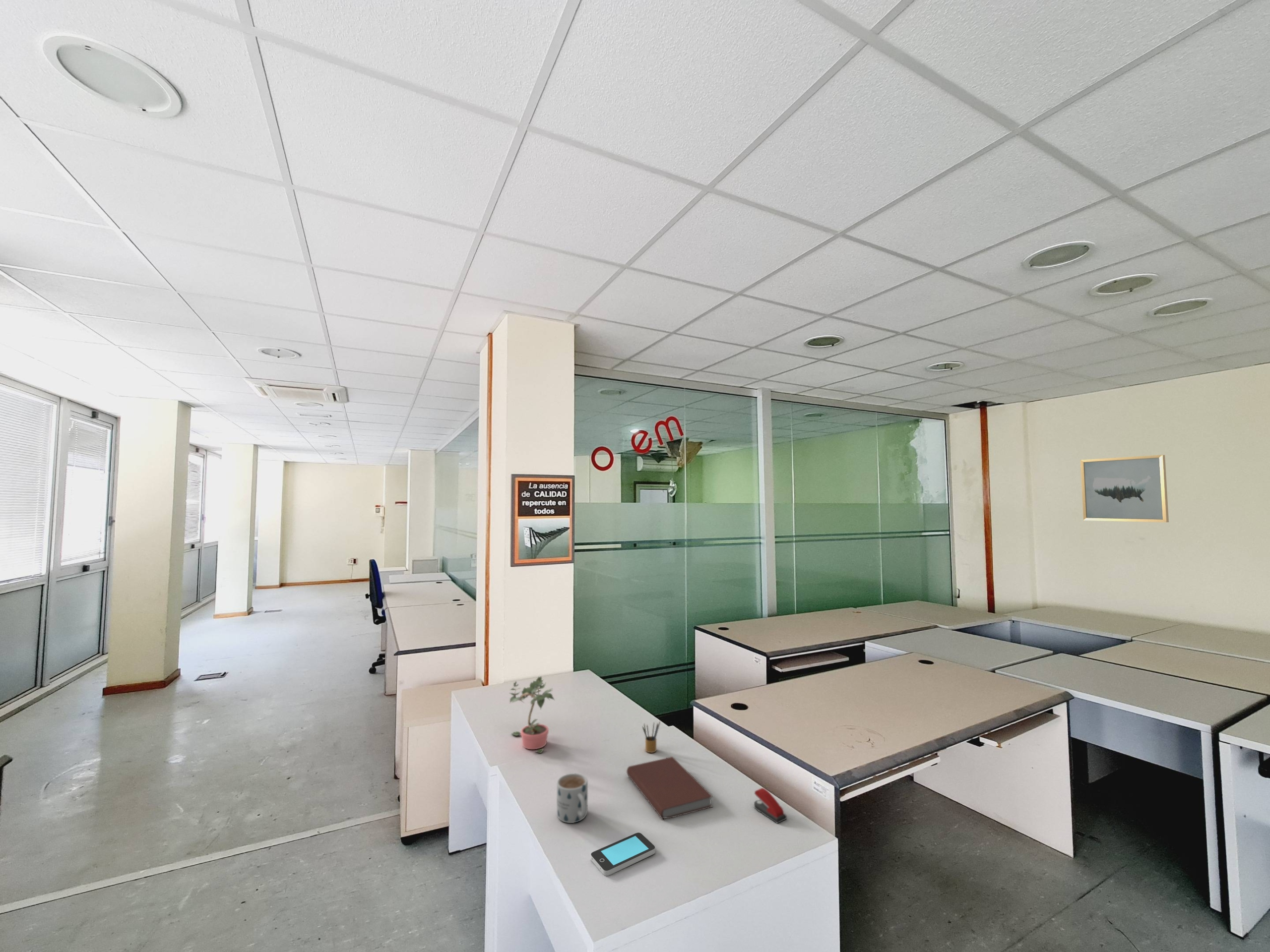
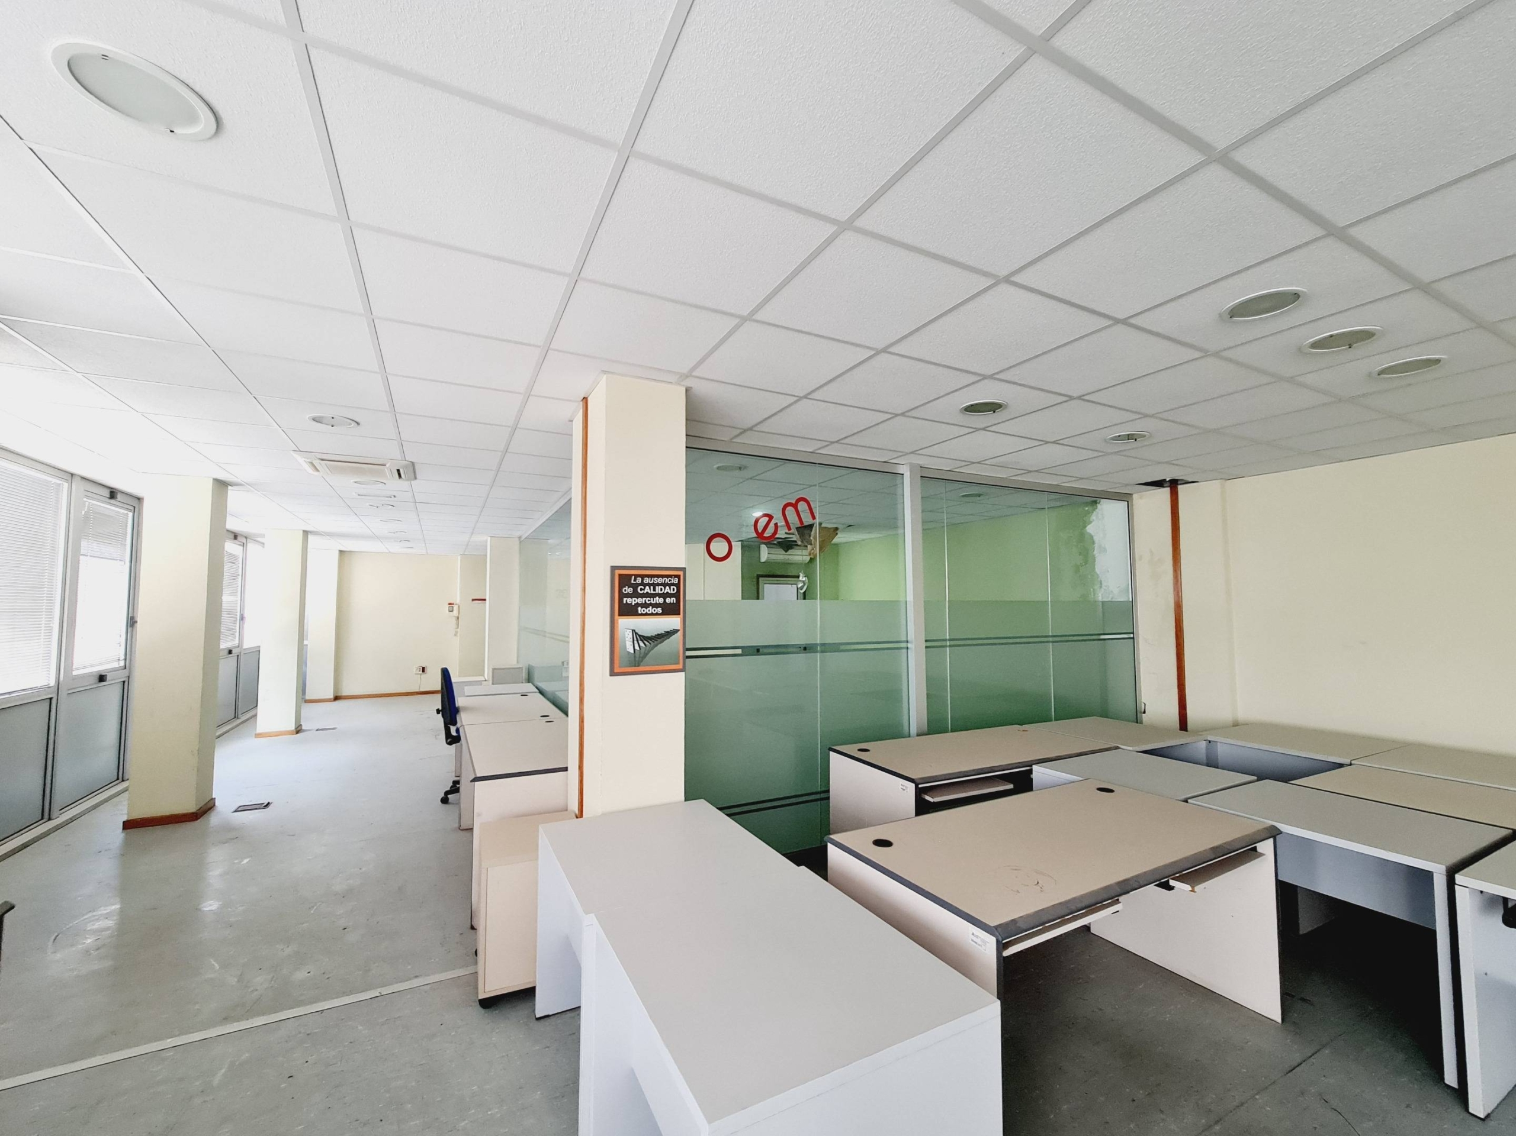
- stapler (768, 803)
- mug (574, 800)
- potted plant (531, 708)
- book (667, 785)
- smartphone (623, 853)
- wall art (1122, 489)
- pencil box (650, 736)
